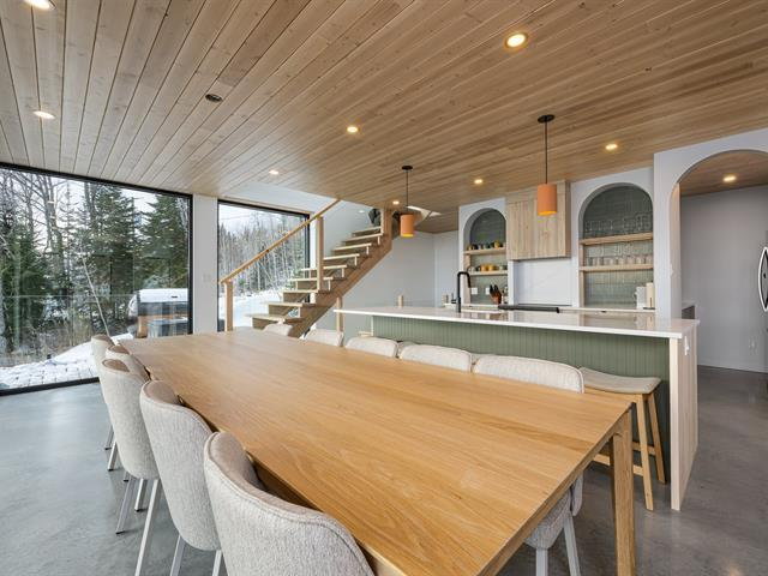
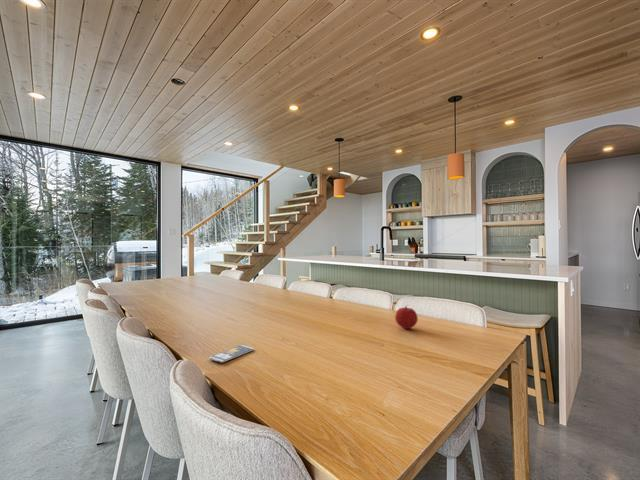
+ smartphone (232, 353)
+ fruit (406, 317)
